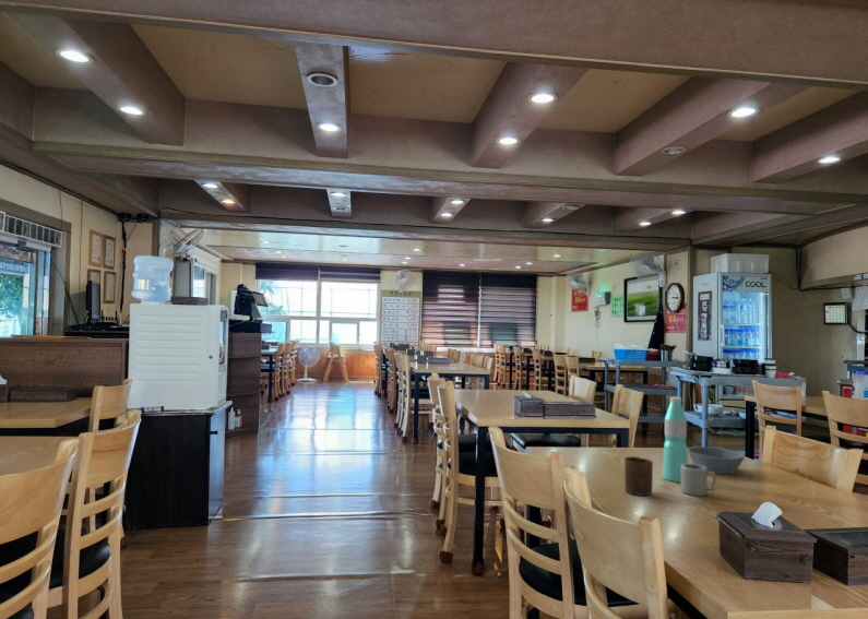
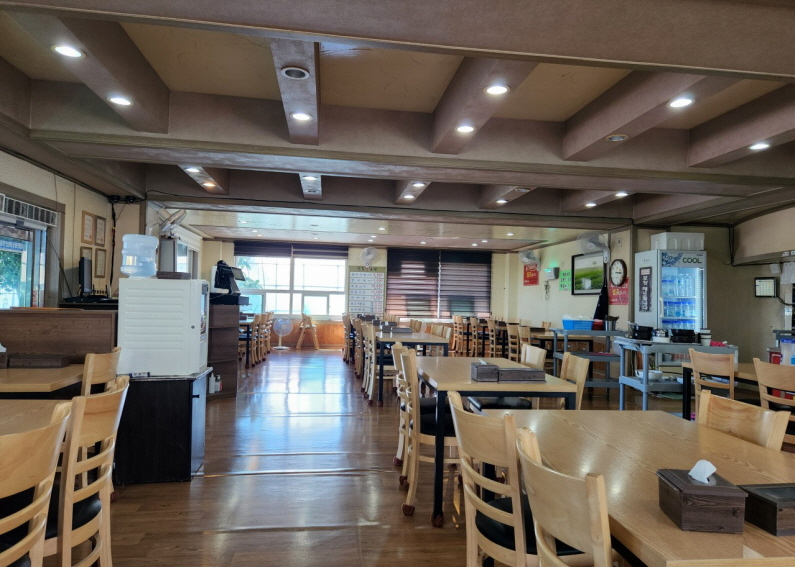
- cup (638, 475)
- water bottle (675, 438)
- bowl (714, 460)
- cup (698, 479)
